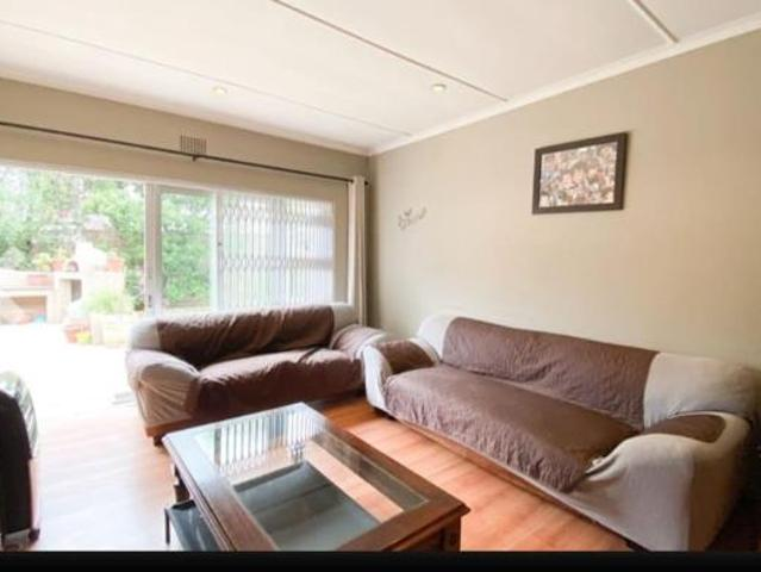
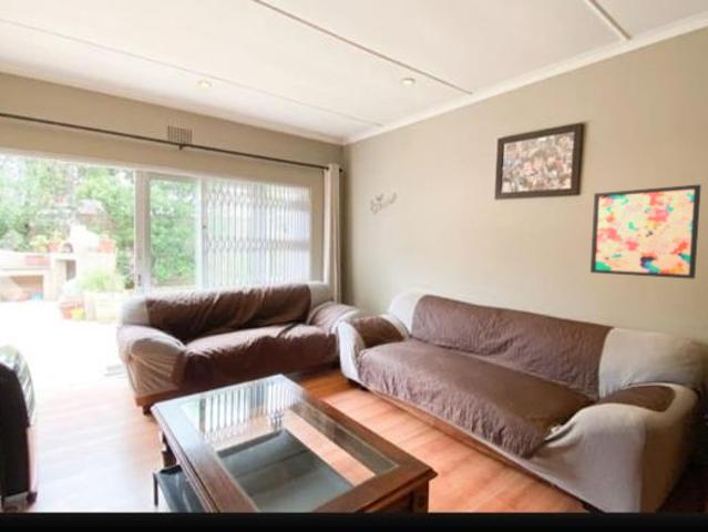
+ wall art (640, 233)
